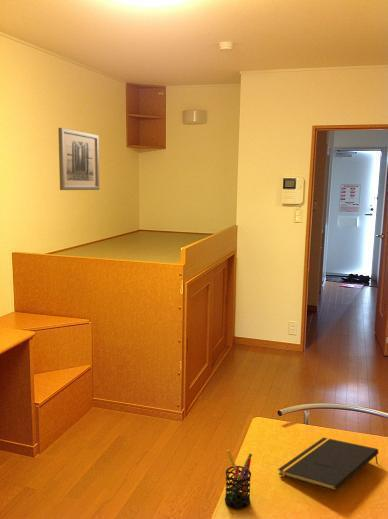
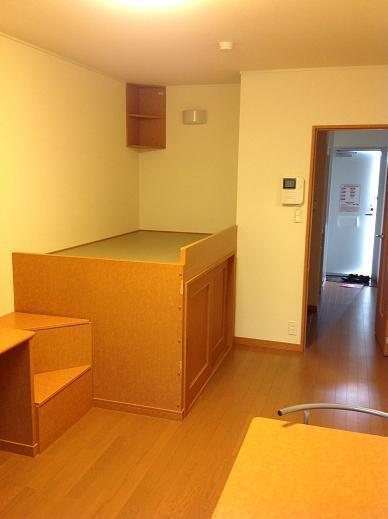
- wall art (80, 161)
- notepad (329, 461)
- pen holder (241, 476)
